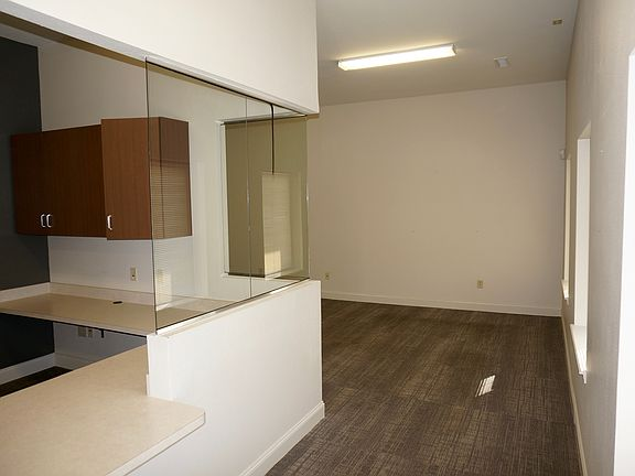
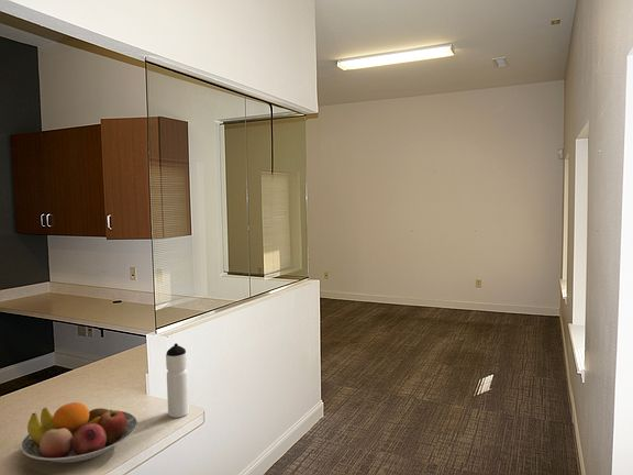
+ fruit bowl (81, 428)
+ water bottle (177, 378)
